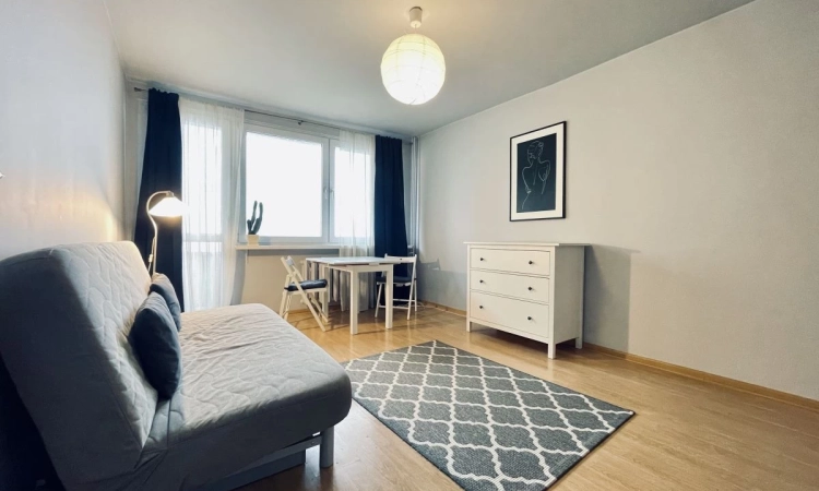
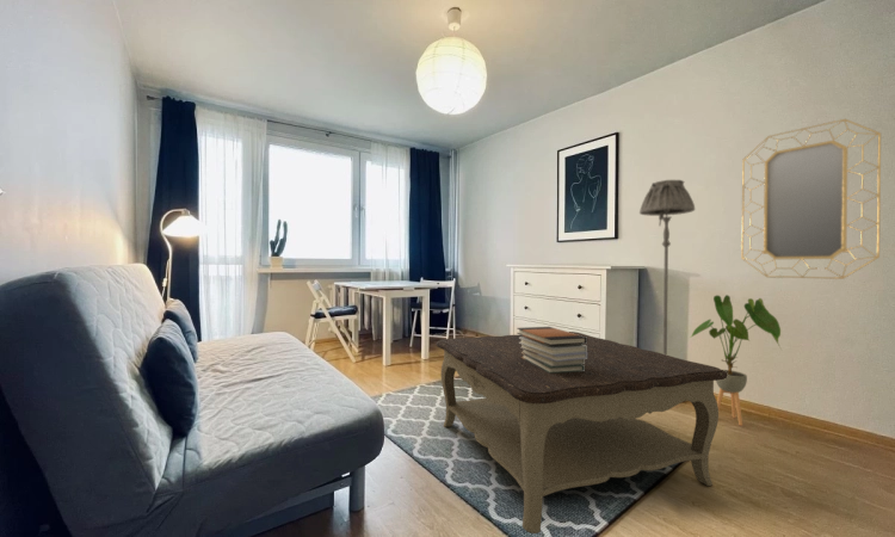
+ floor lamp (665, 288)
+ house plant (735, 356)
+ home mirror (802, 202)
+ coffee table (557, 400)
+ book stack (550, 347)
